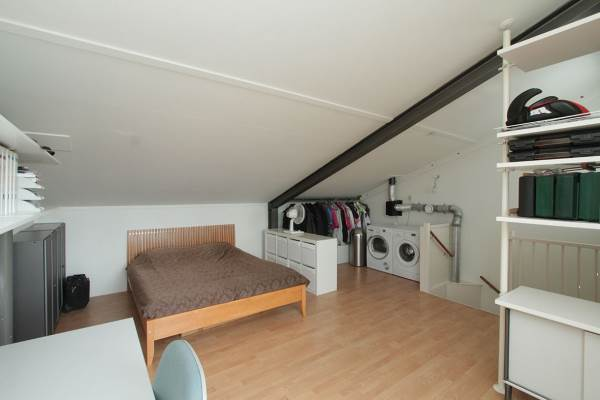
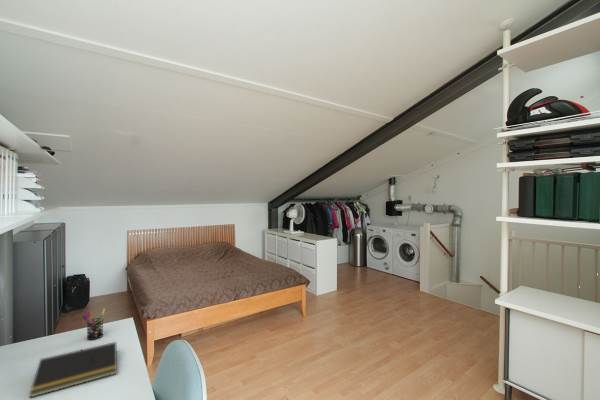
+ notepad (78, 366)
+ pen holder (95, 323)
